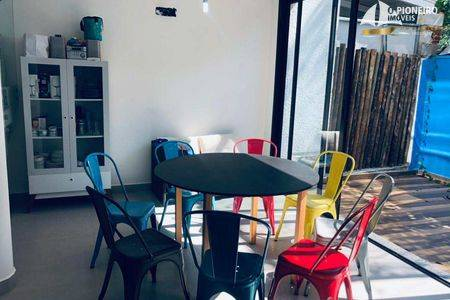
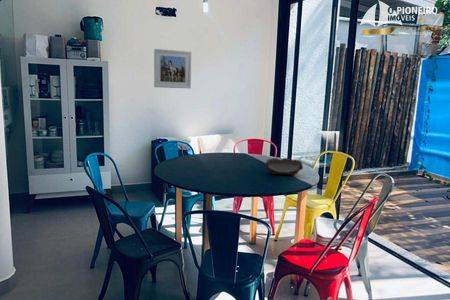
+ bowl (283, 166)
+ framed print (172, 69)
